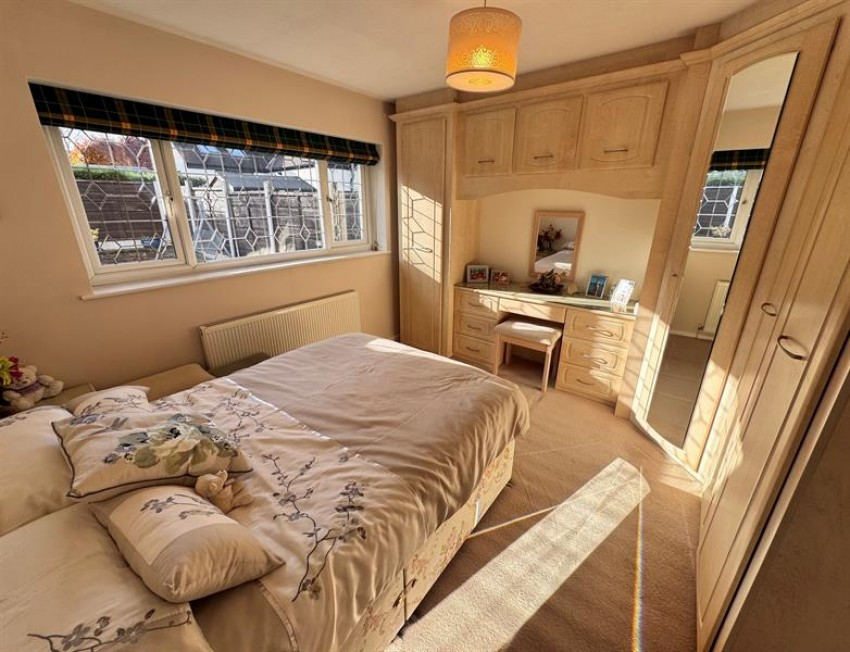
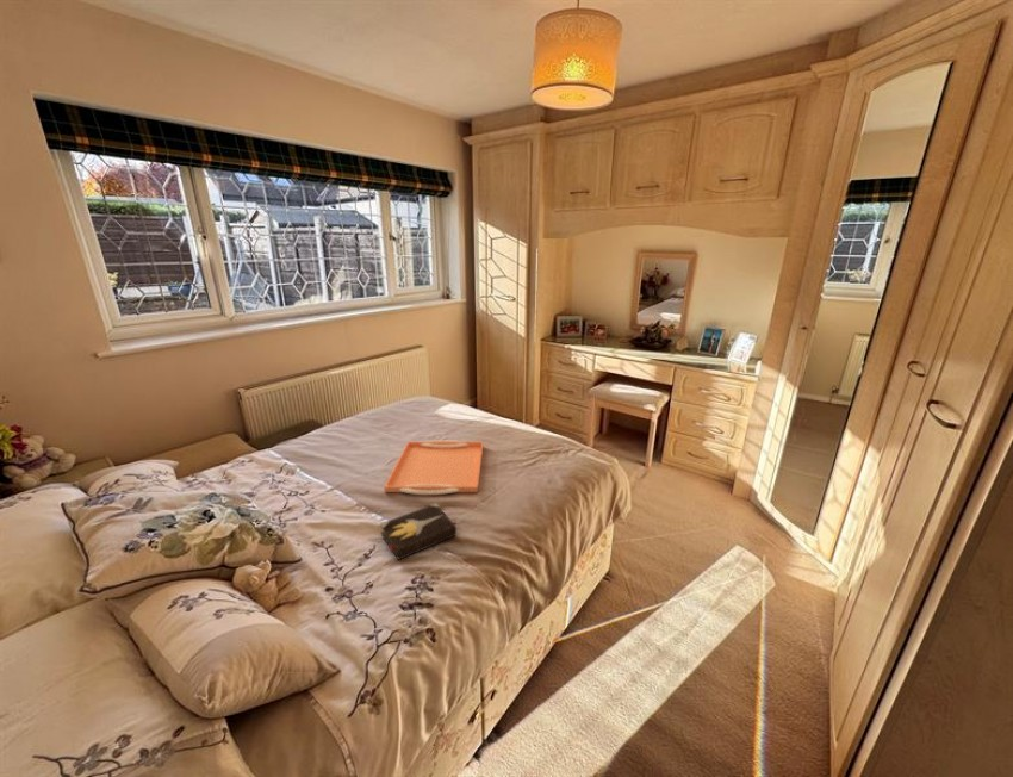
+ serving tray (439, 464)
+ hardback book (418, 528)
